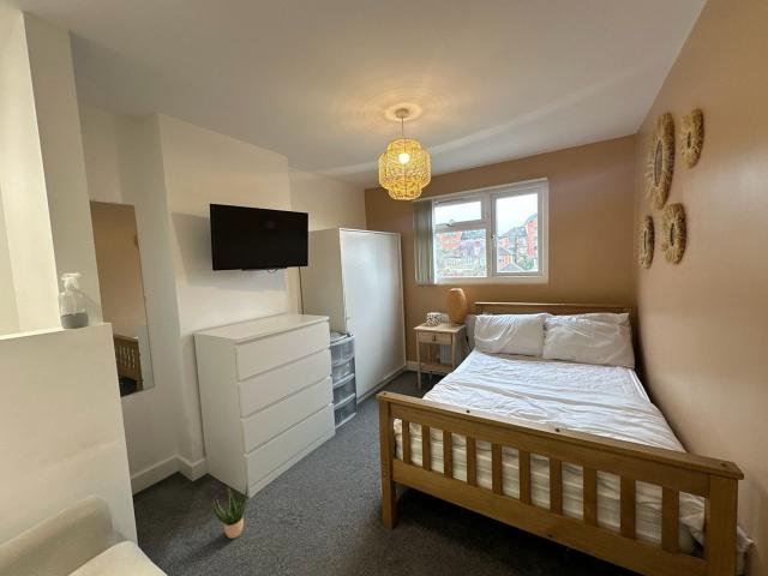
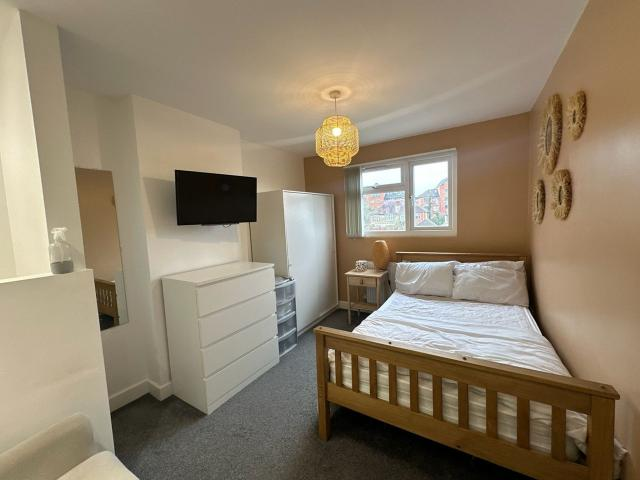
- potted plant (230, 511)
